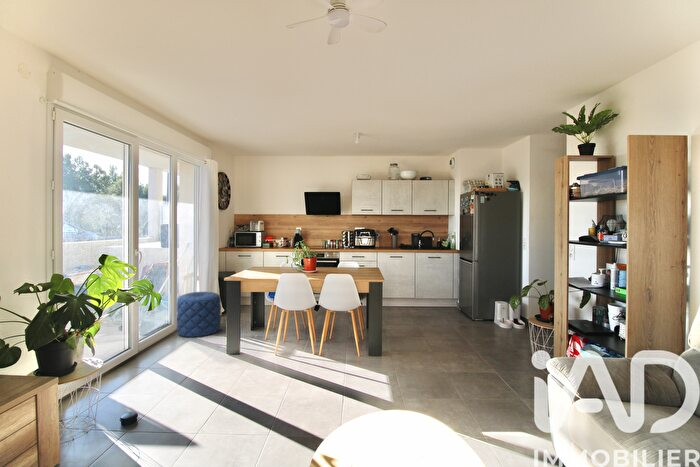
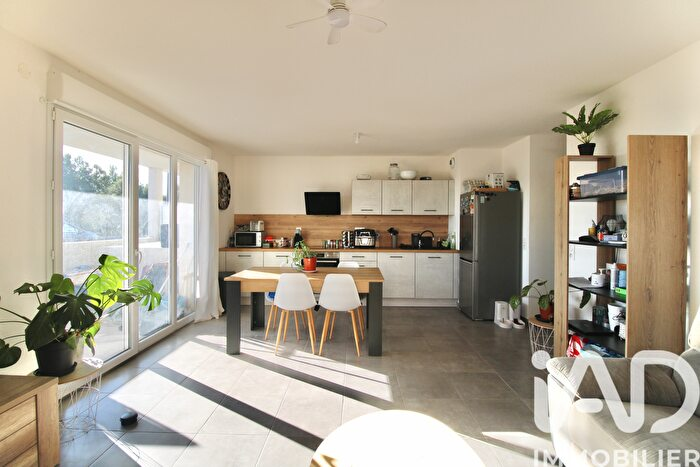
- pouf (199, 312)
